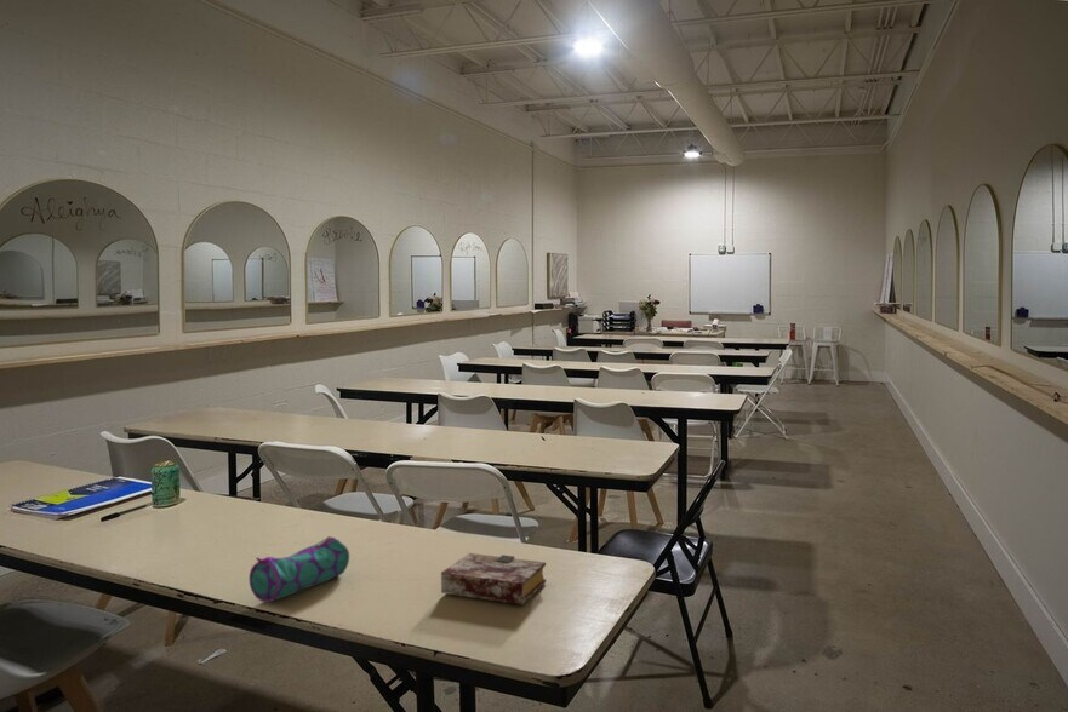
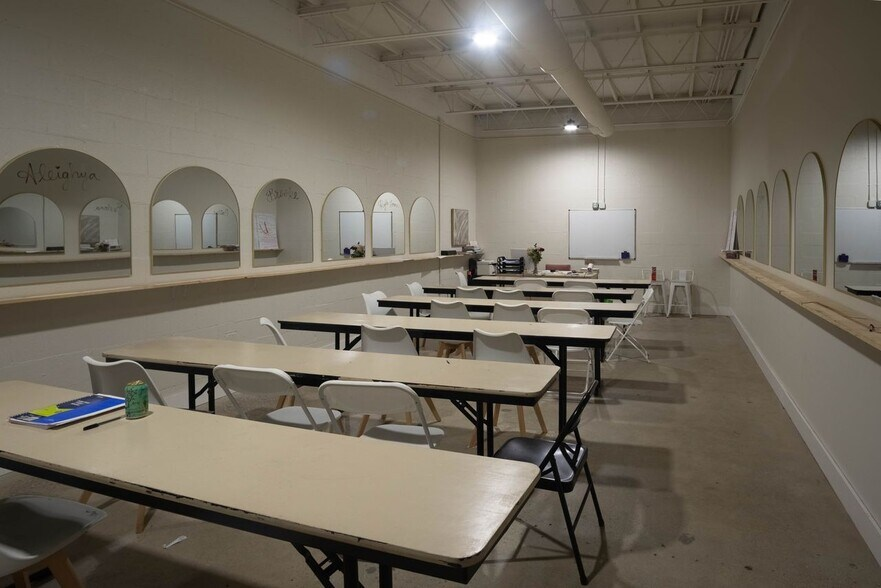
- book (495, 576)
- pencil case (301, 567)
